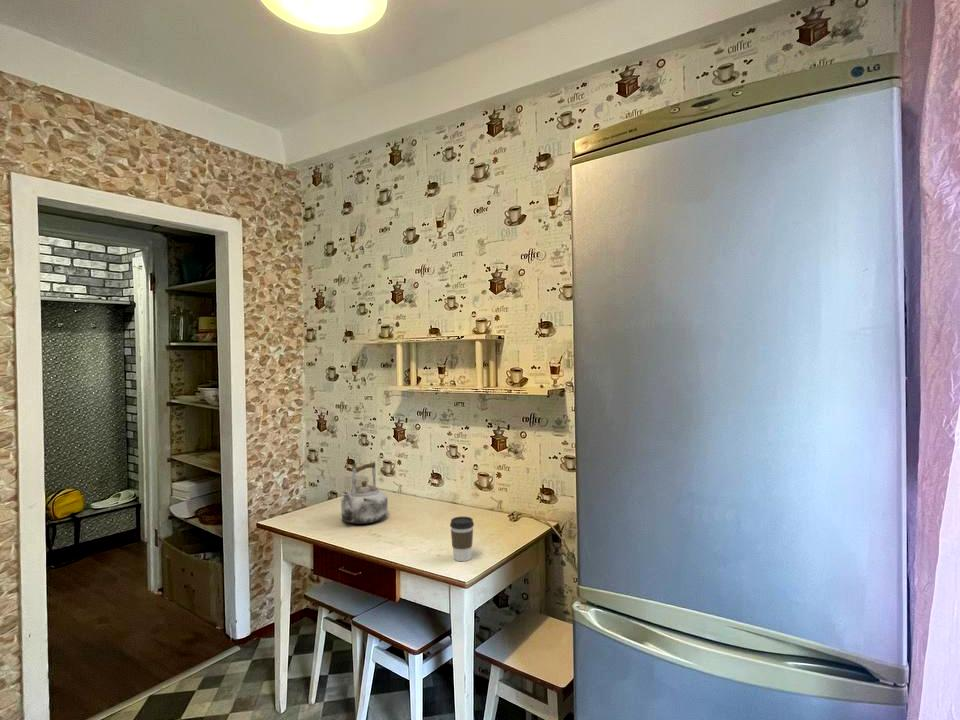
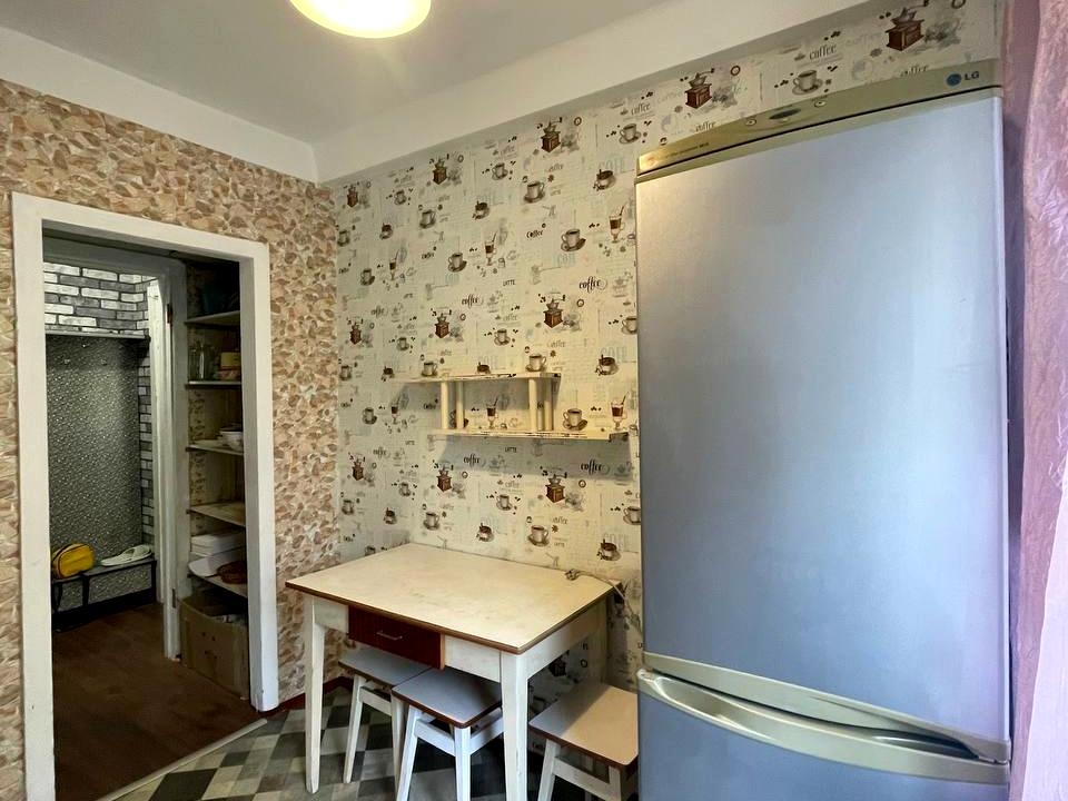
- kettle (361, 493)
- coffee cup (462, 538)
